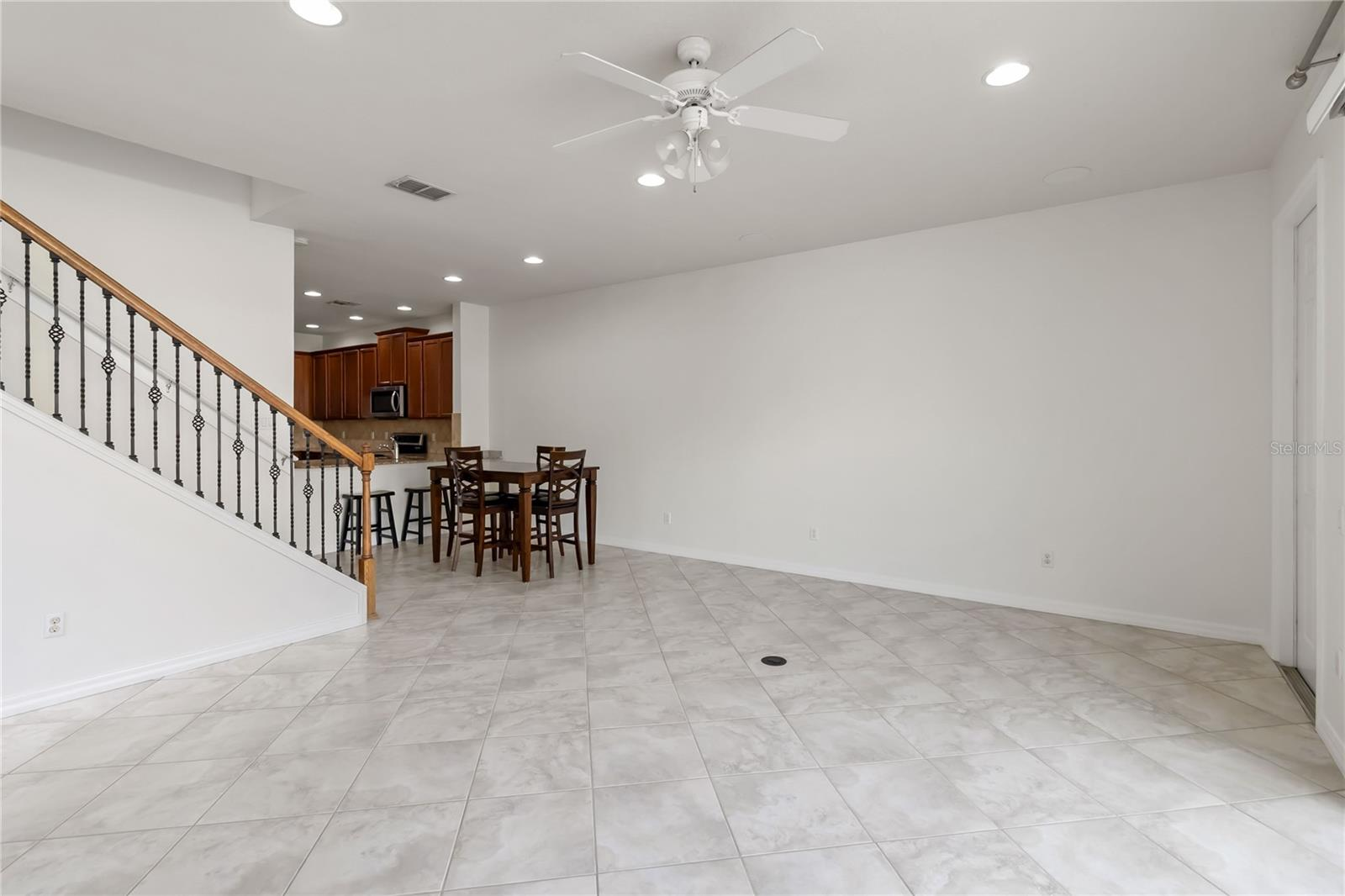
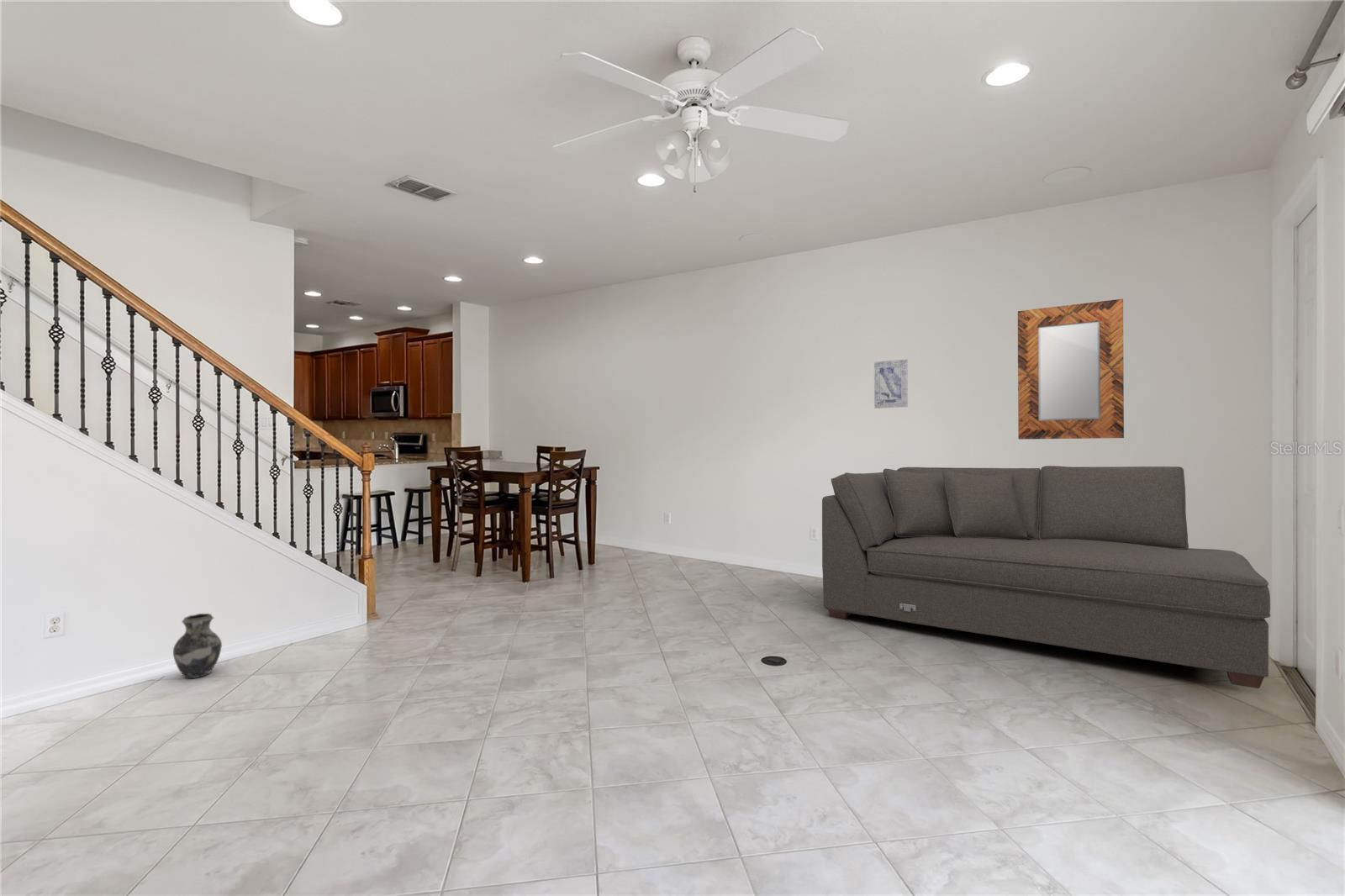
+ ceramic jug (198, 645)
+ home mirror (1068, 372)
+ wall art (890, 383)
+ sofa (1017, 546)
